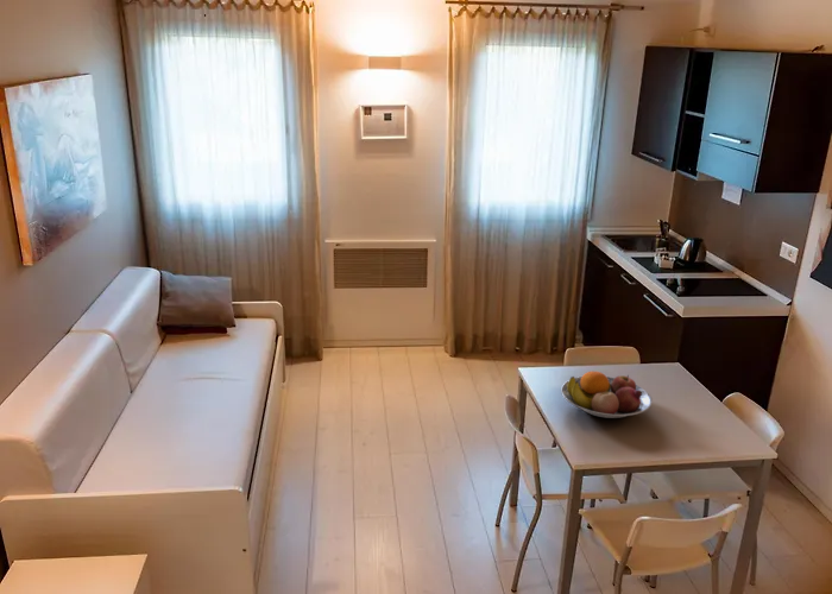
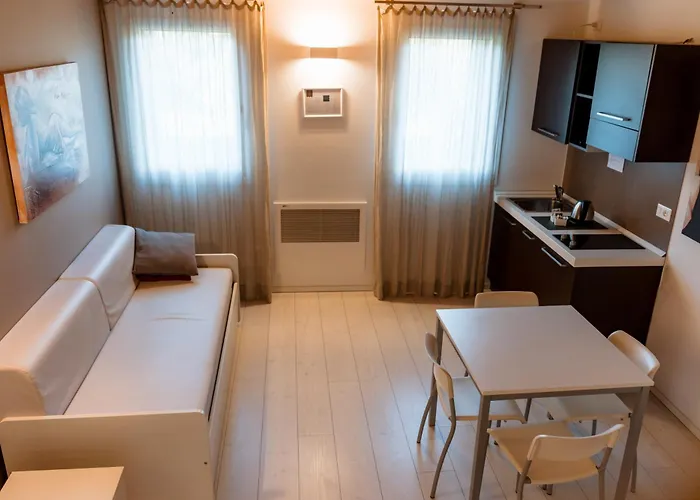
- fruit bowl (606, 391)
